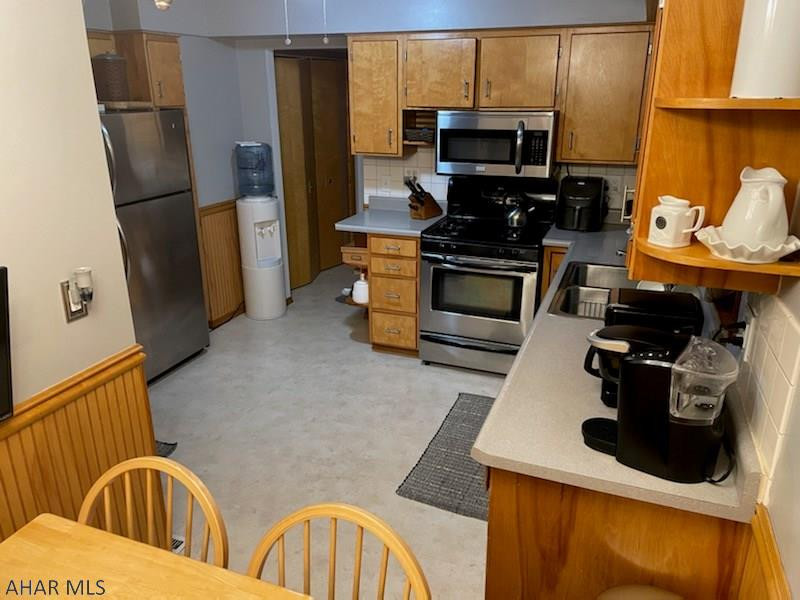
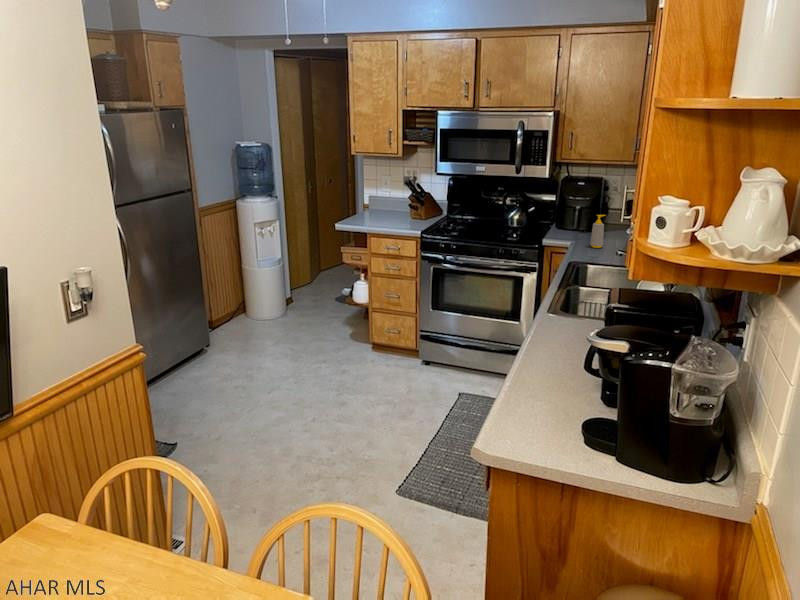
+ soap bottle (598, 231)
